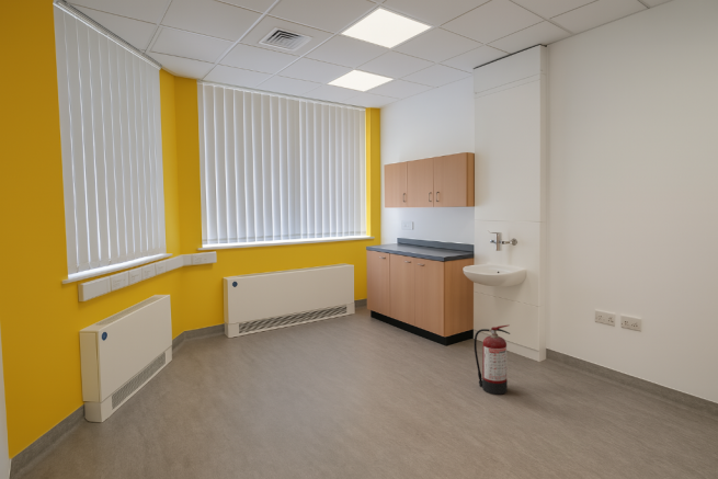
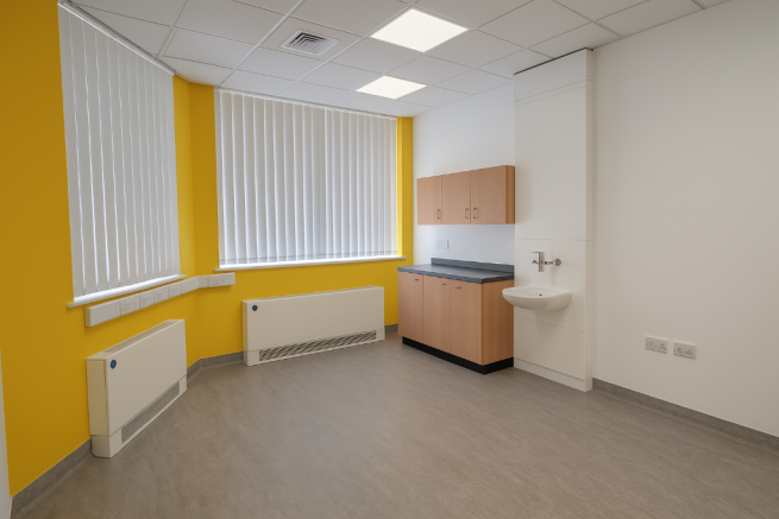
- fire extinguisher (491, 355)
